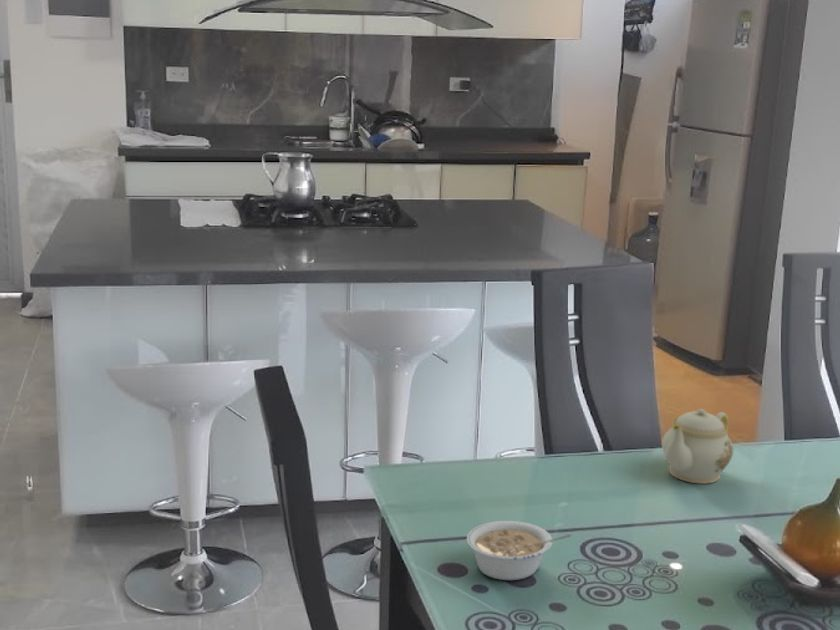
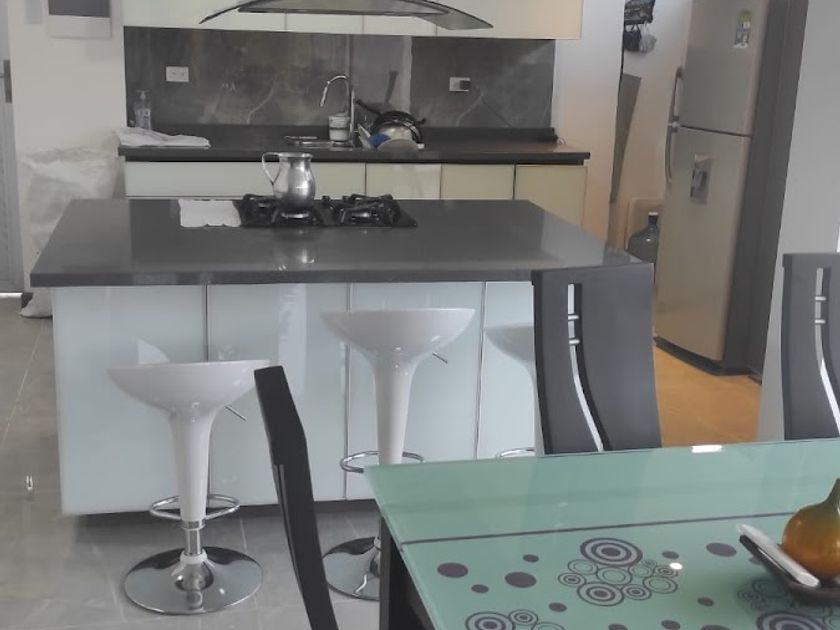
- legume (511, 549)
- teapot (699, 441)
